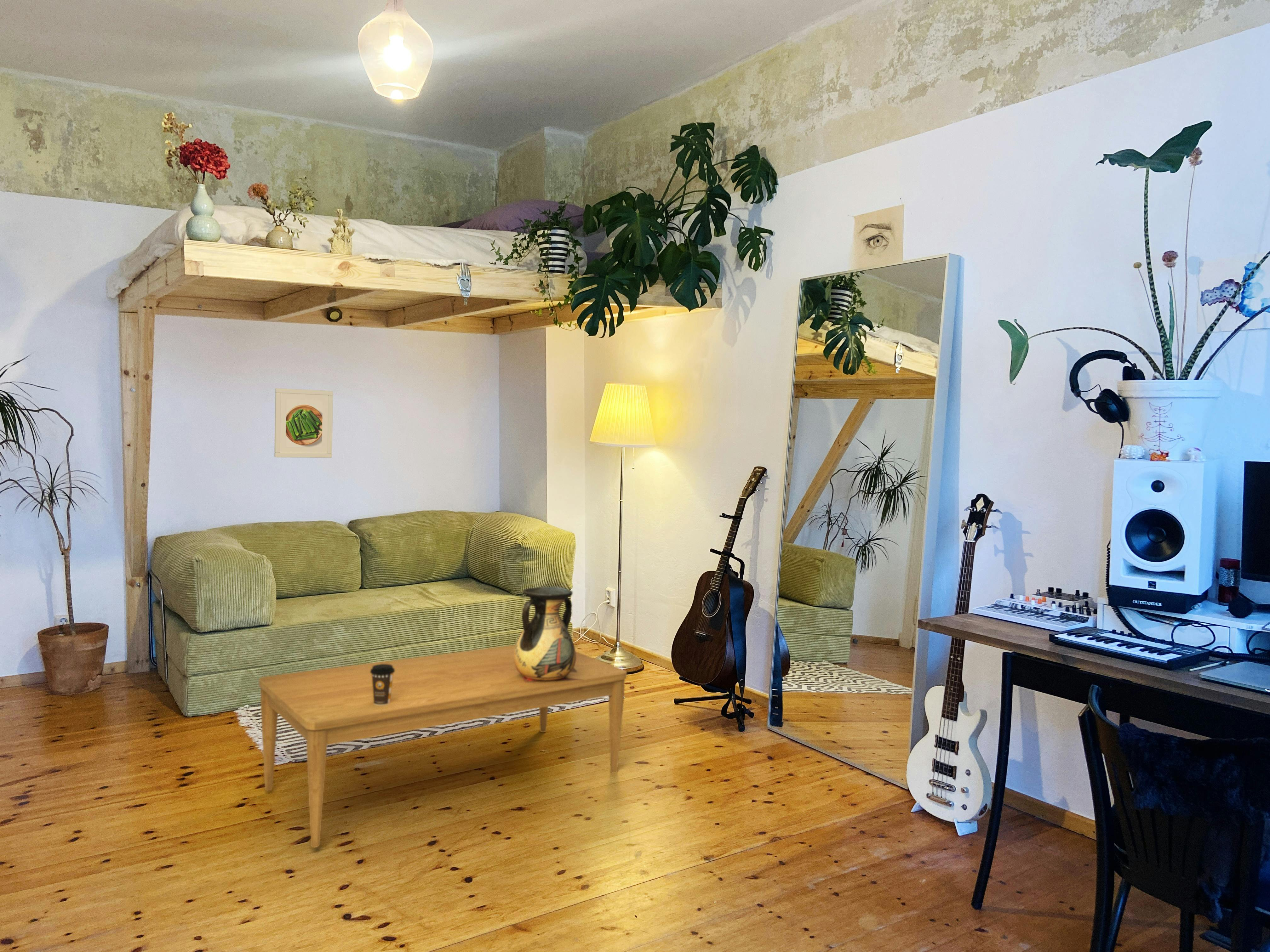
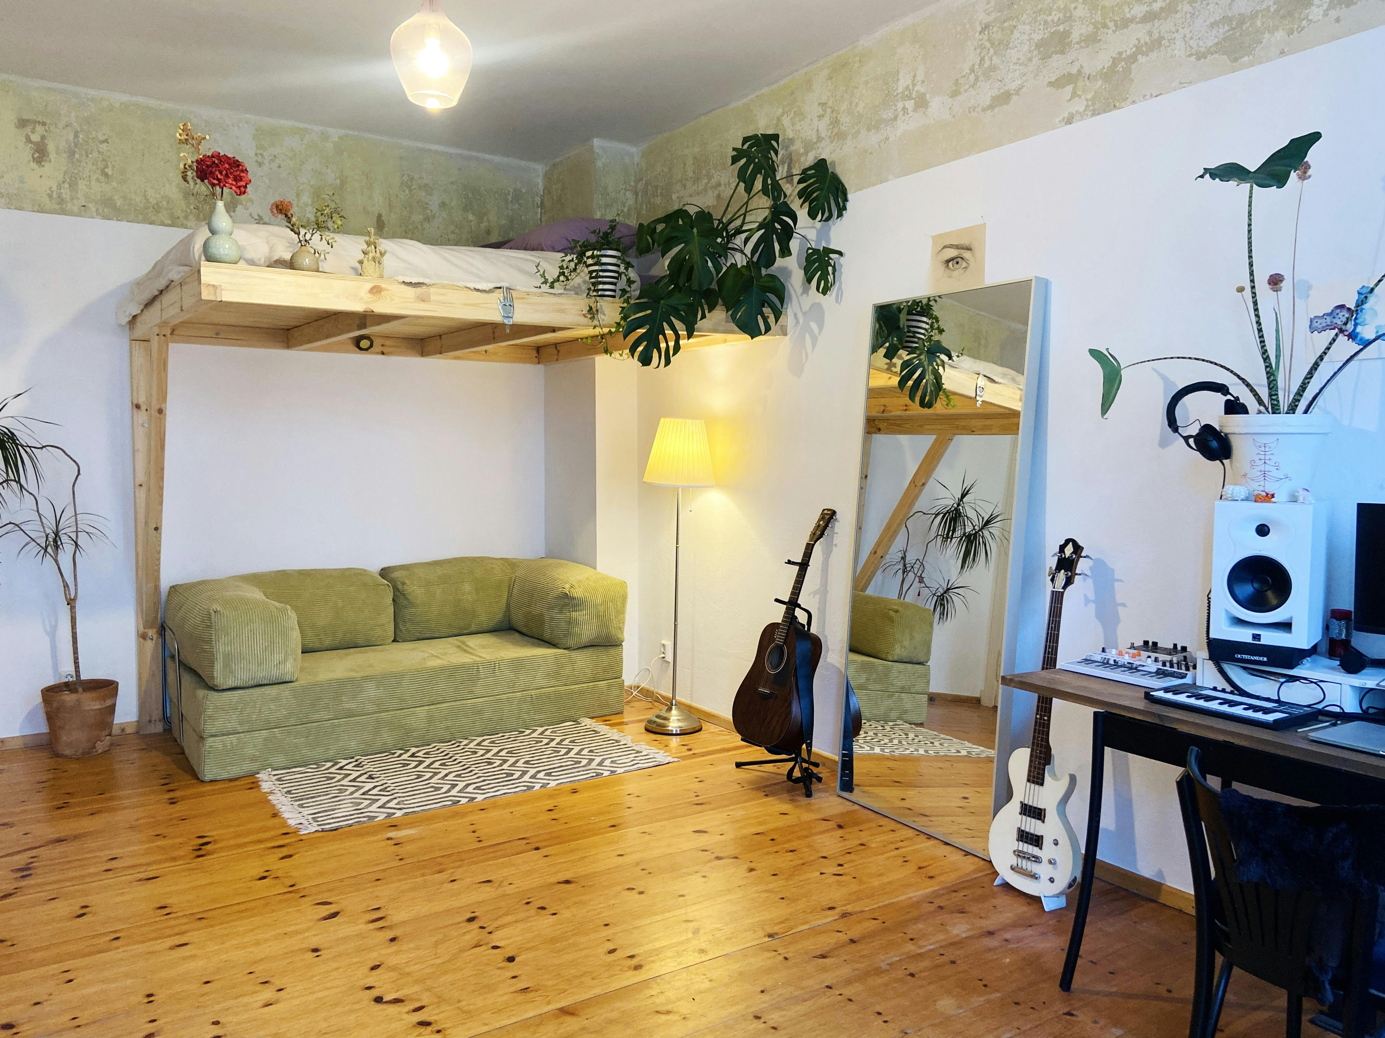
- vase (547, 632)
- coffee cup (382, 684)
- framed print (304, 423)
- coffee table (447, 724)
